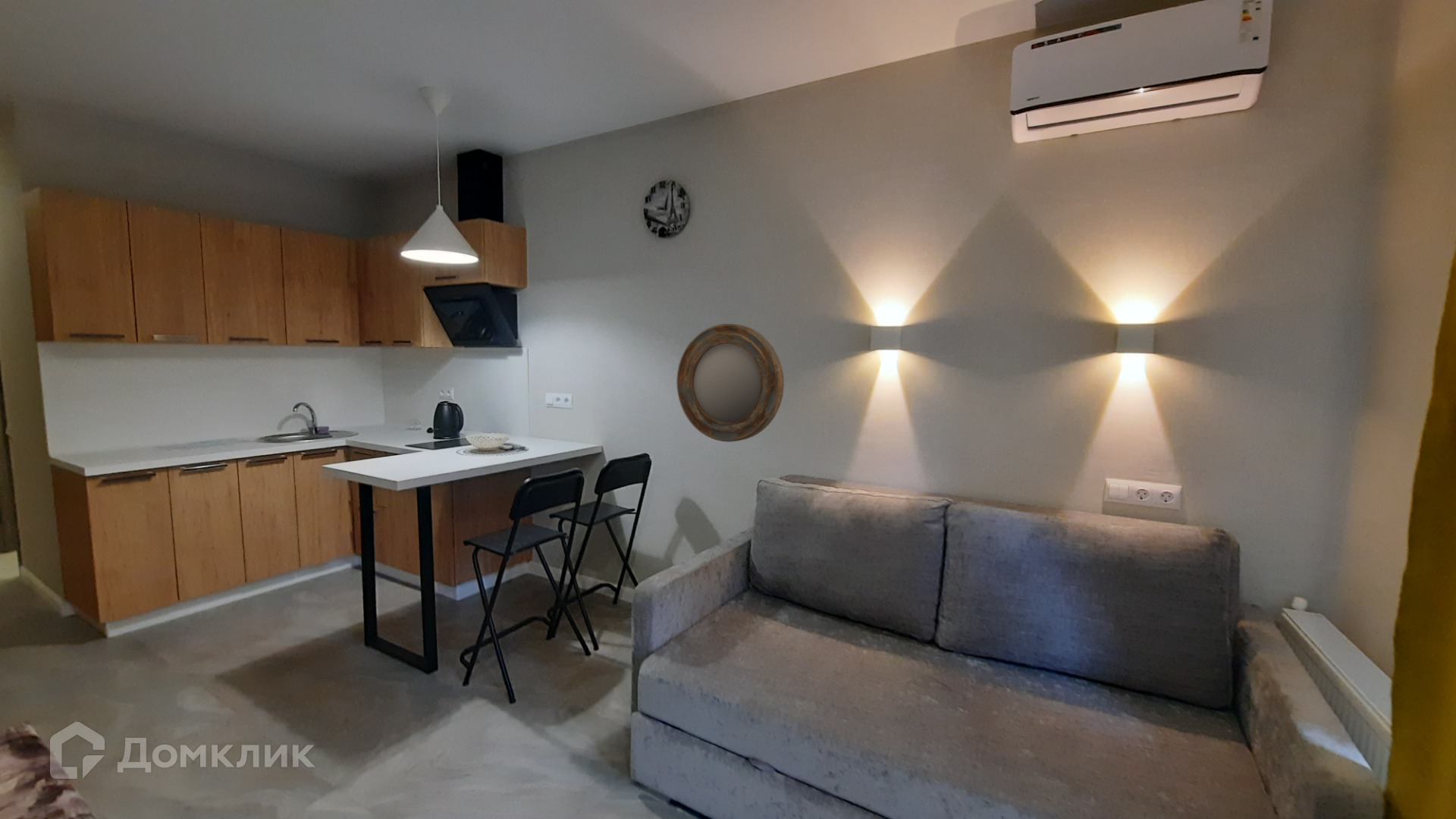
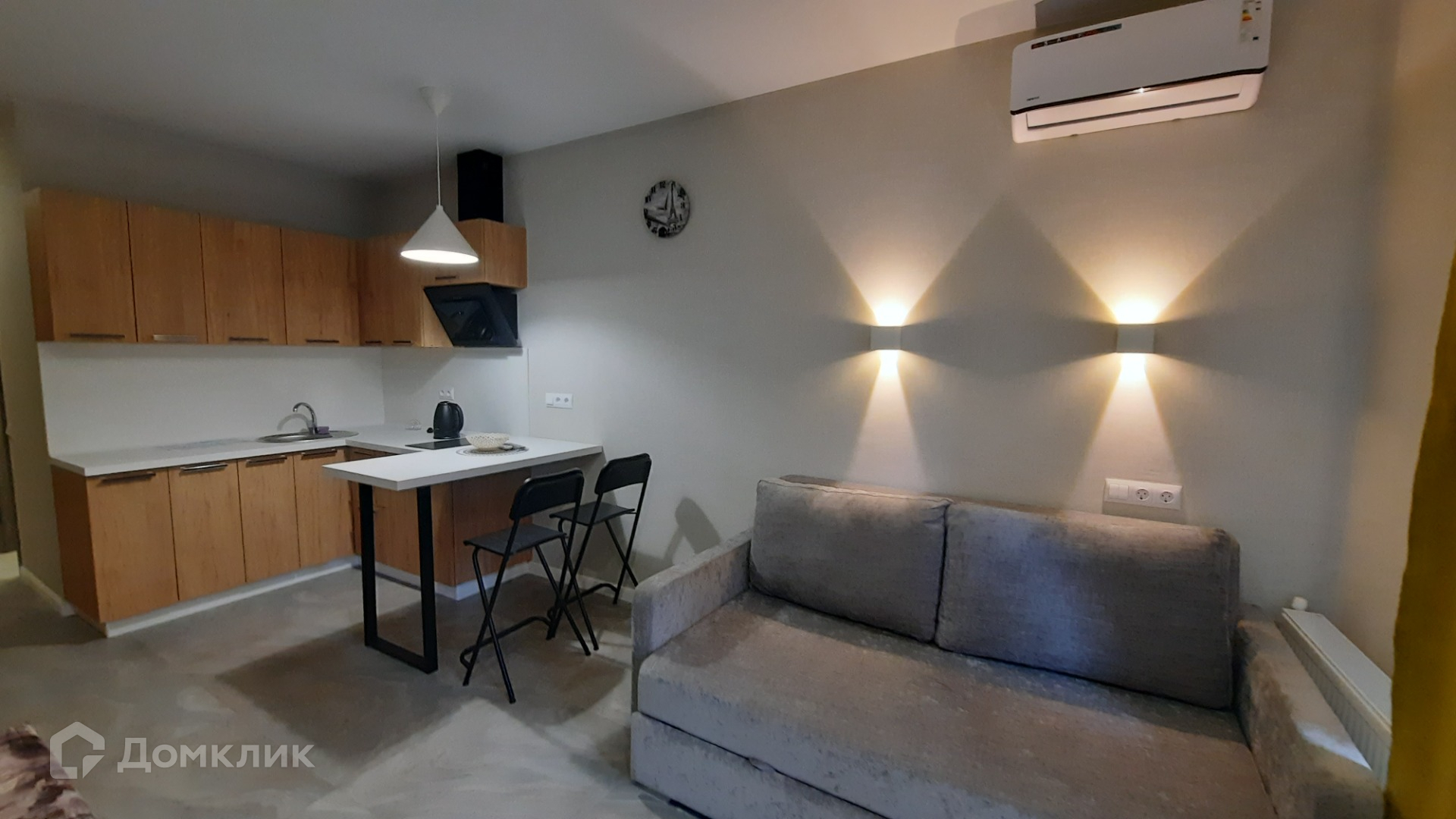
- home mirror (727, 383)
